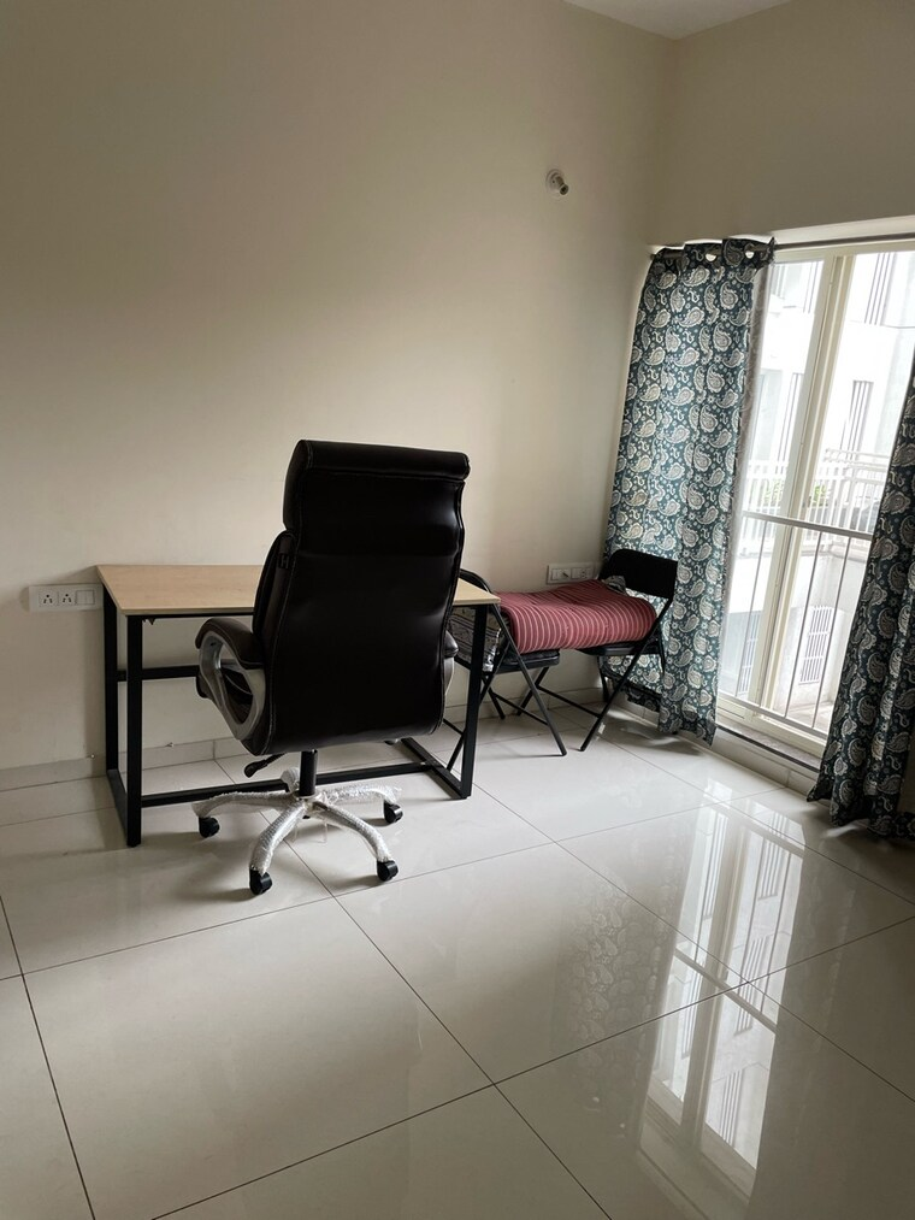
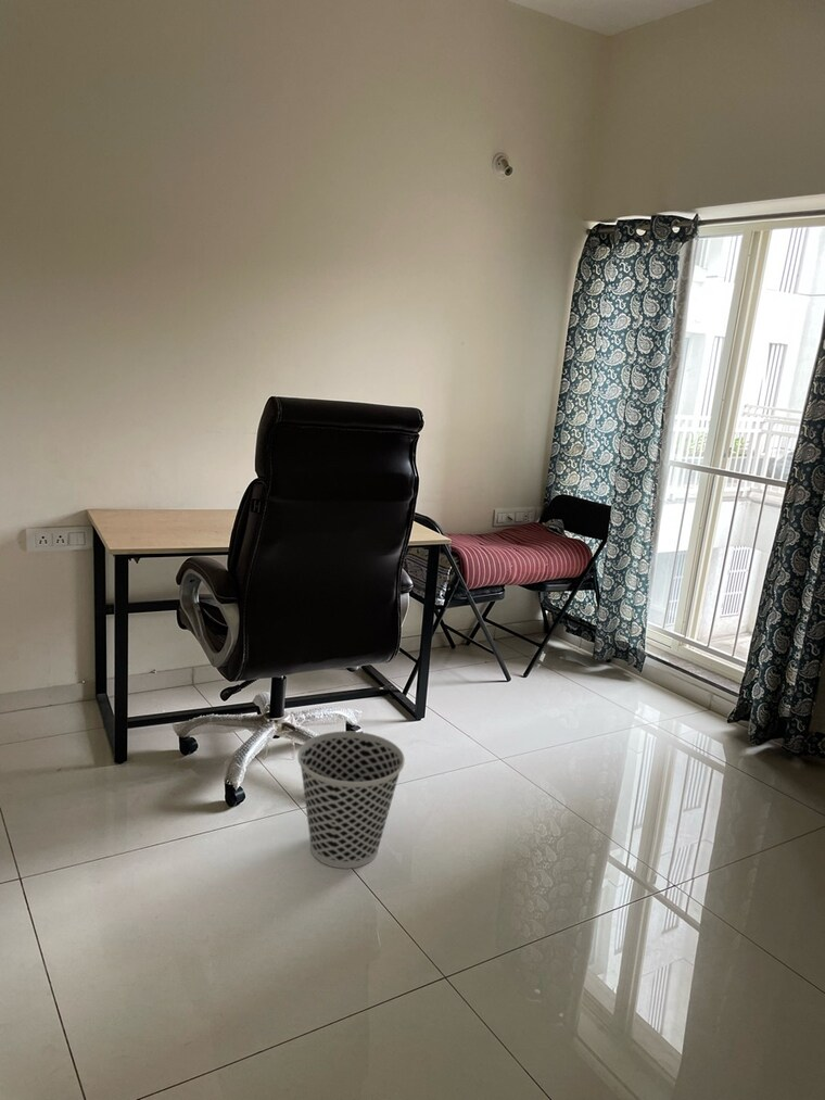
+ wastebasket (347, 801)
